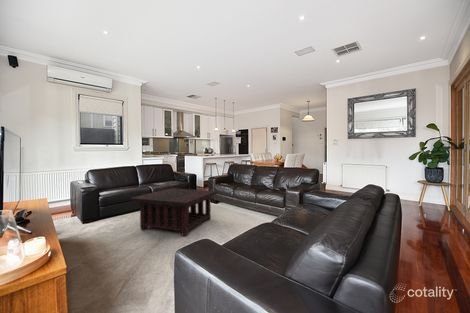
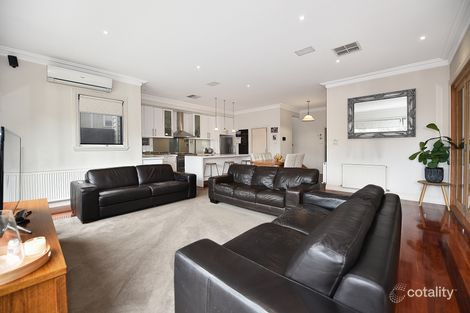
- coffee table (177, 209)
